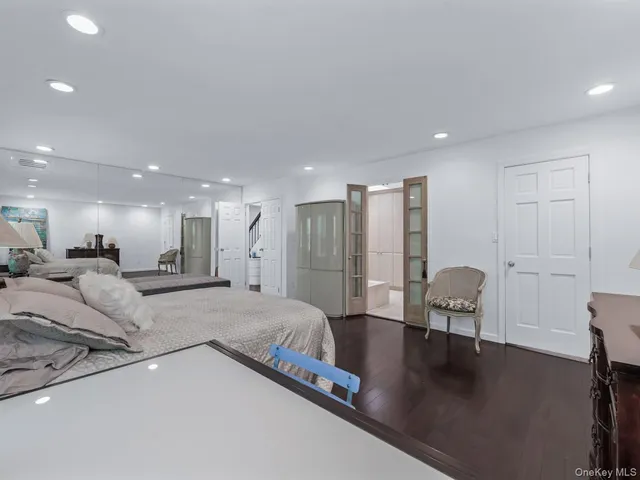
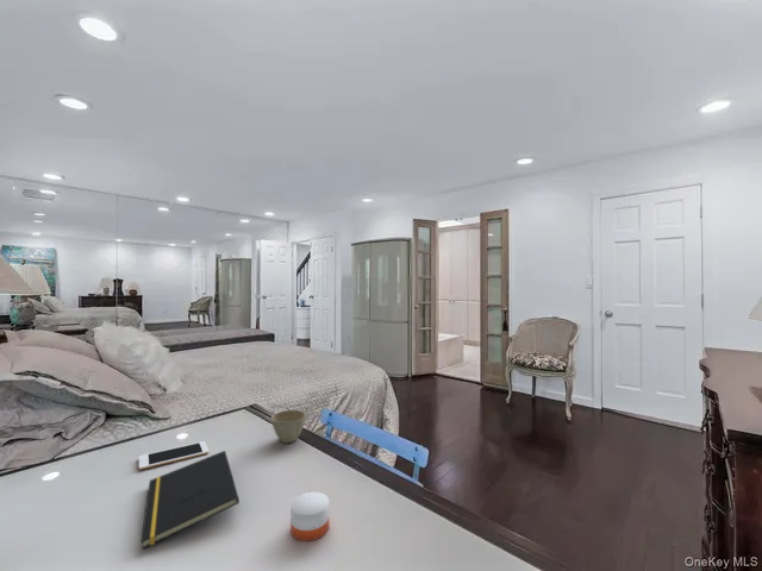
+ cell phone (174, 454)
+ candle (310, 501)
+ notepad (190, 490)
+ flower pot (288, 427)
